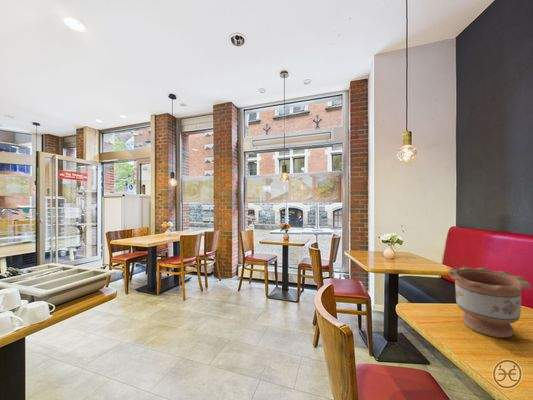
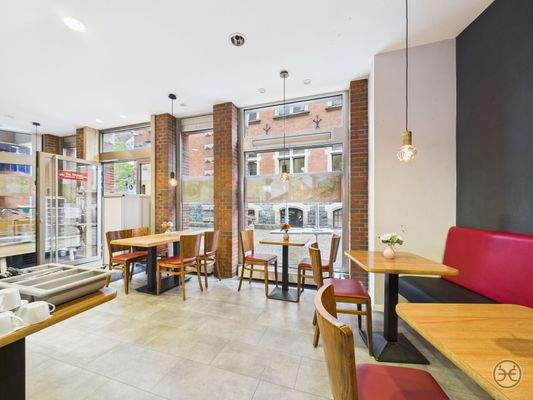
- flower pot (485, 301)
